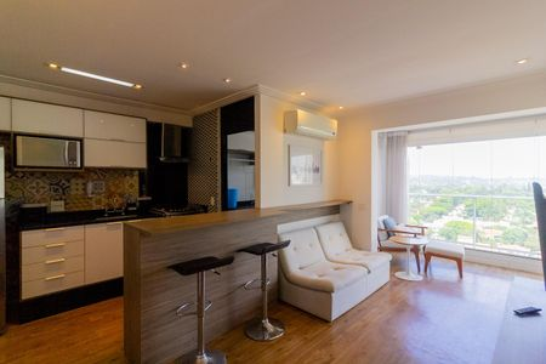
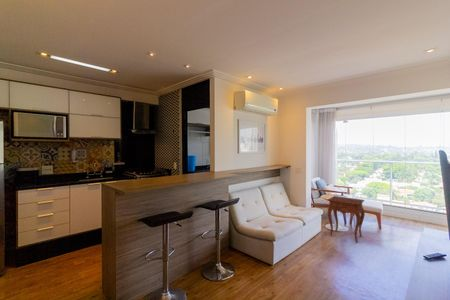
+ side table (344, 213)
